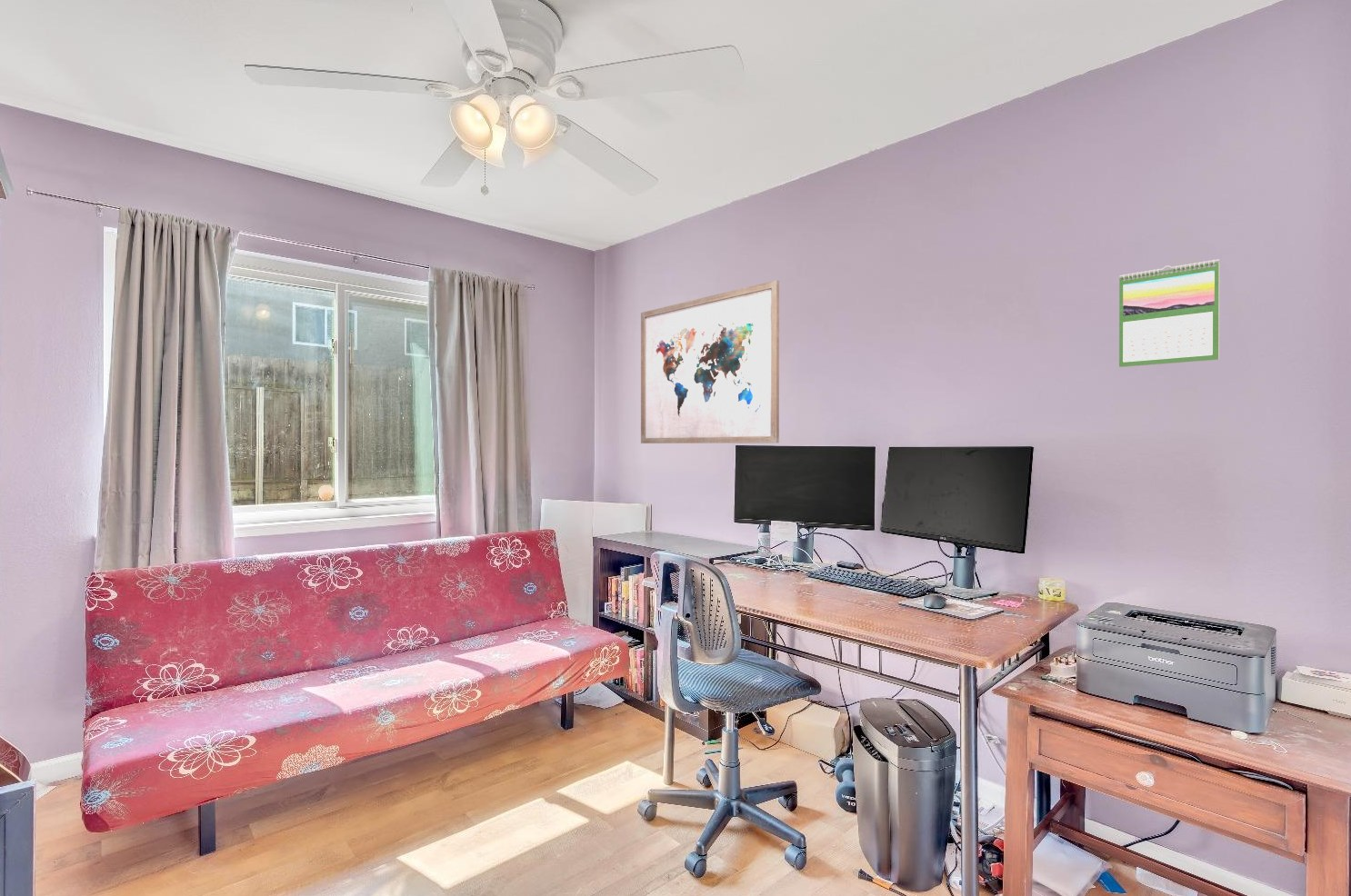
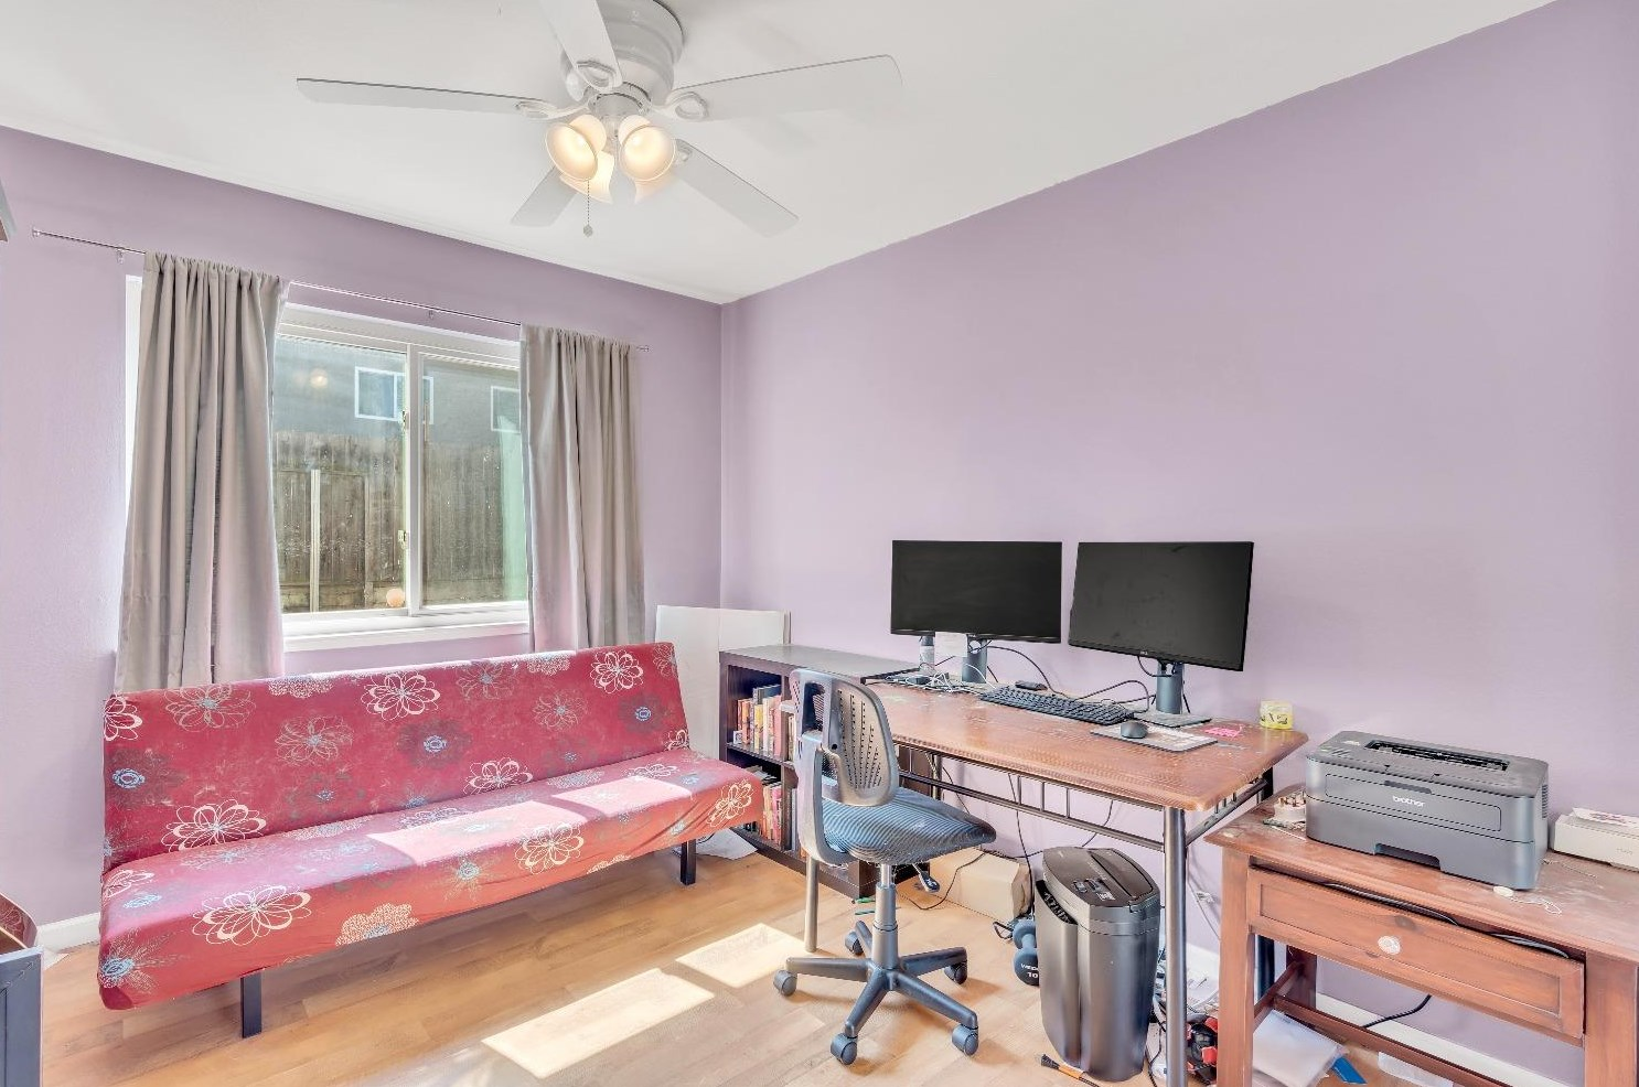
- wall art (702, 371)
- calendar (1166, 314)
